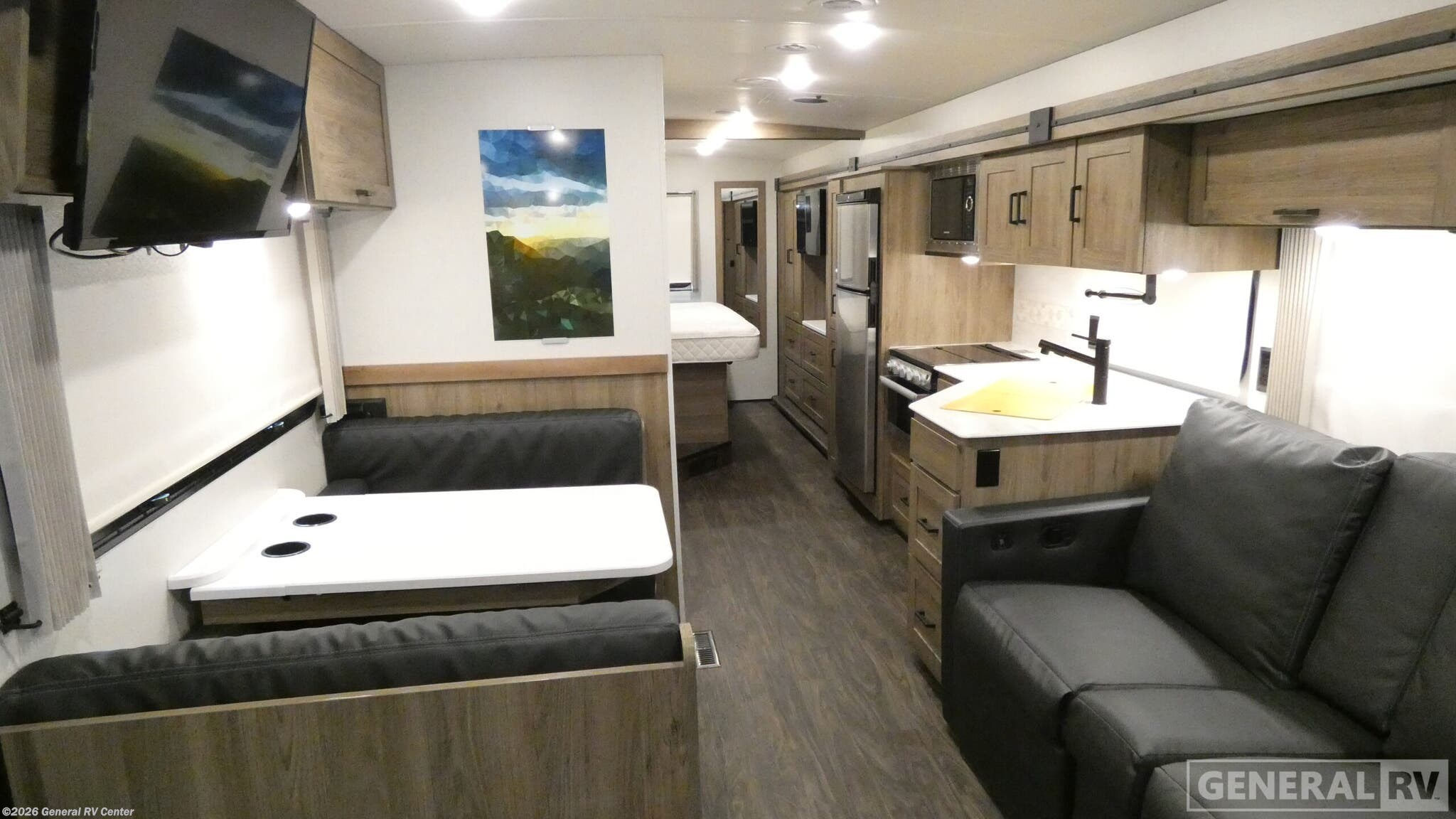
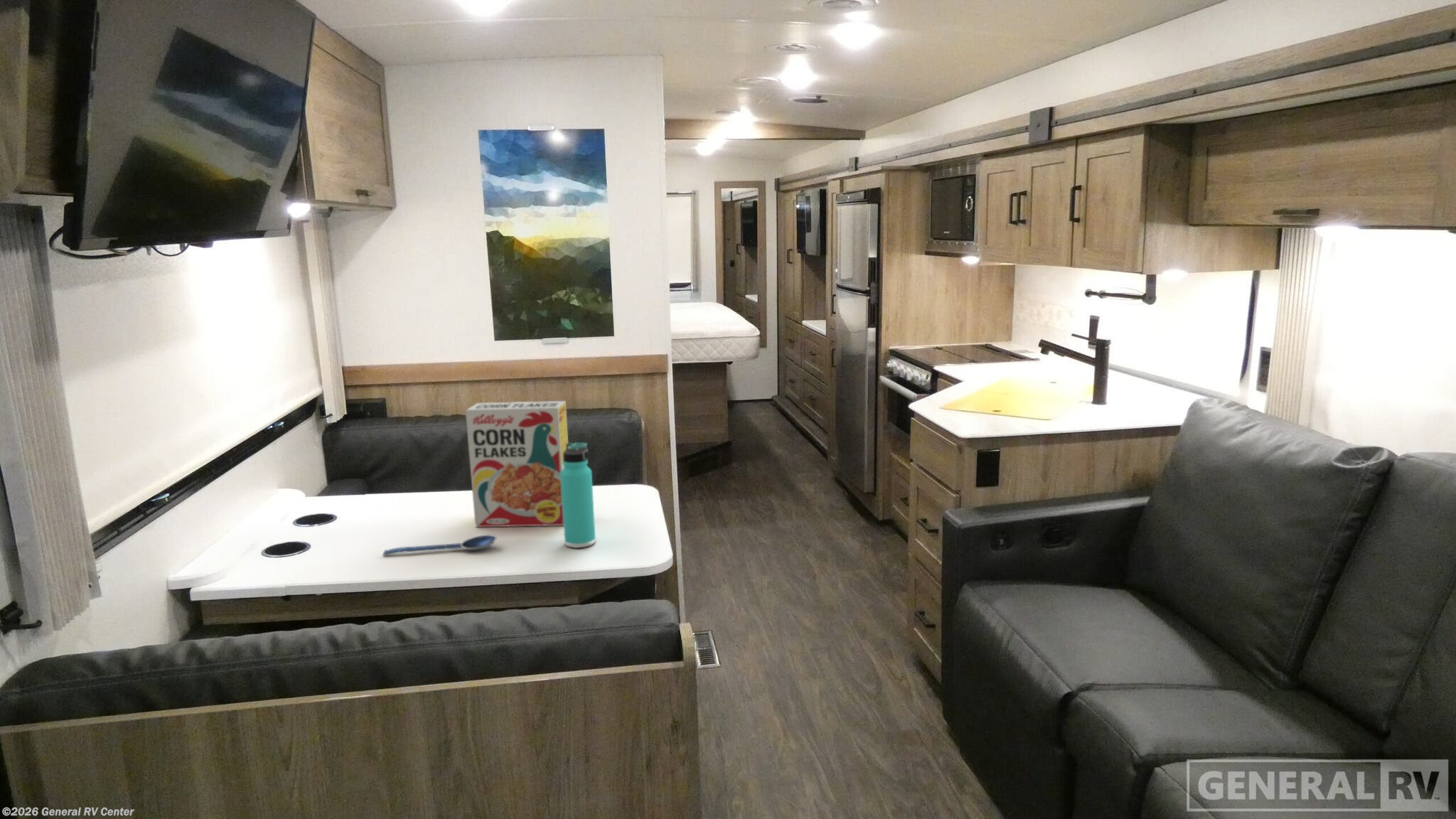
+ thermos bottle (577, 493)
+ cereal box (520, 463)
+ spoon (441, 545)
